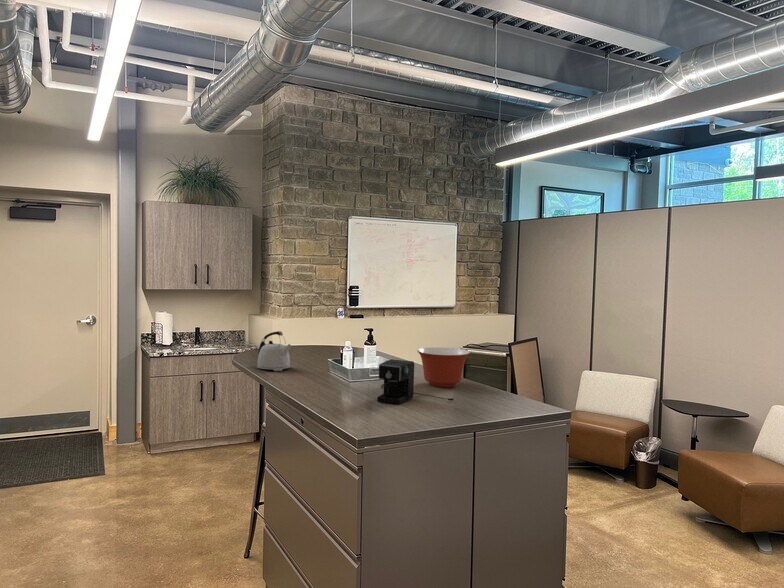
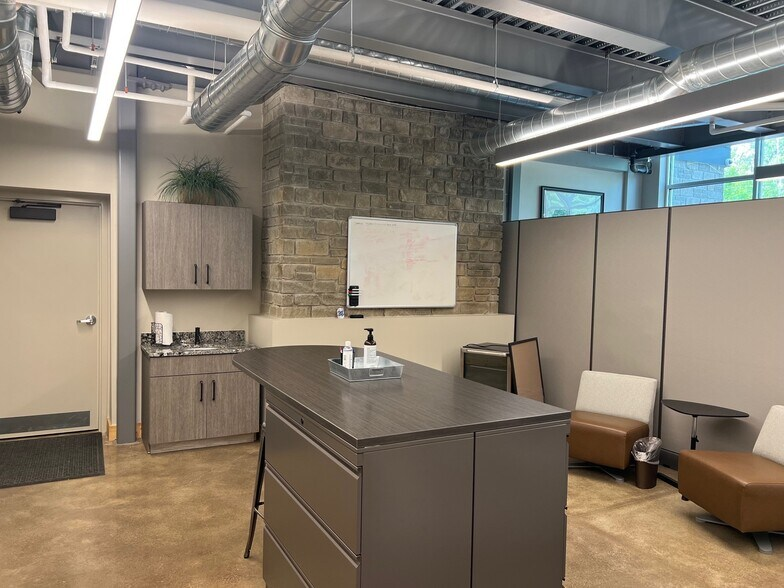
- coffee maker (413, 382)
- mixing bowl (443, 367)
- kettle (274, 349)
